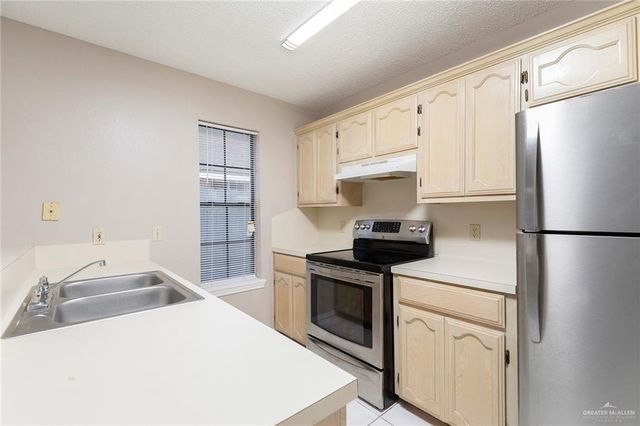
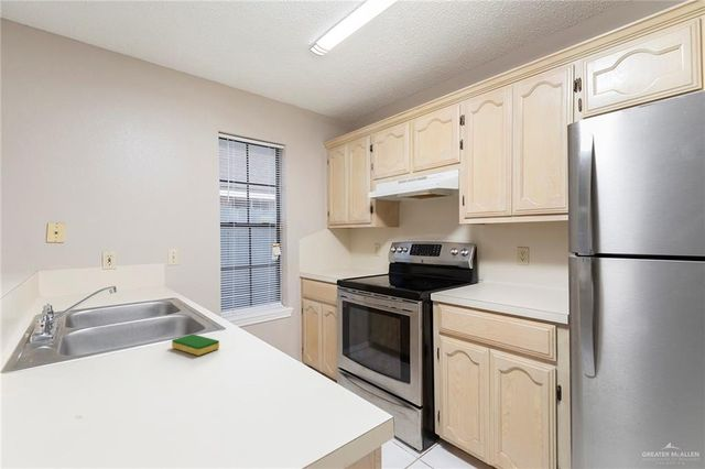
+ dish sponge (195, 343)
